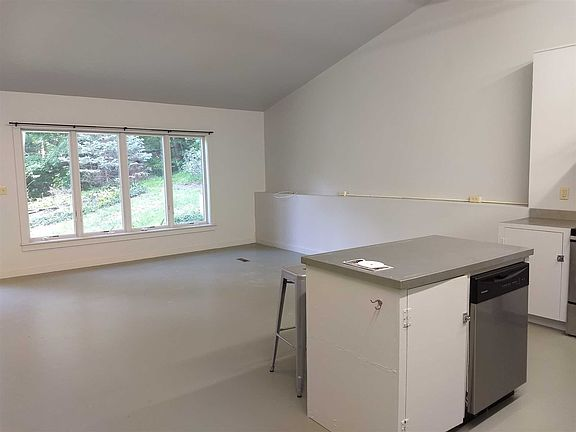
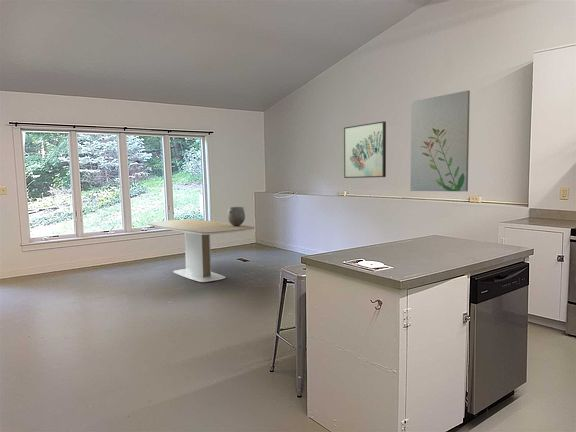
+ ceramic pot (236, 216)
+ wall art (438, 144)
+ wall art (363, 151)
+ dining table (197, 249)
